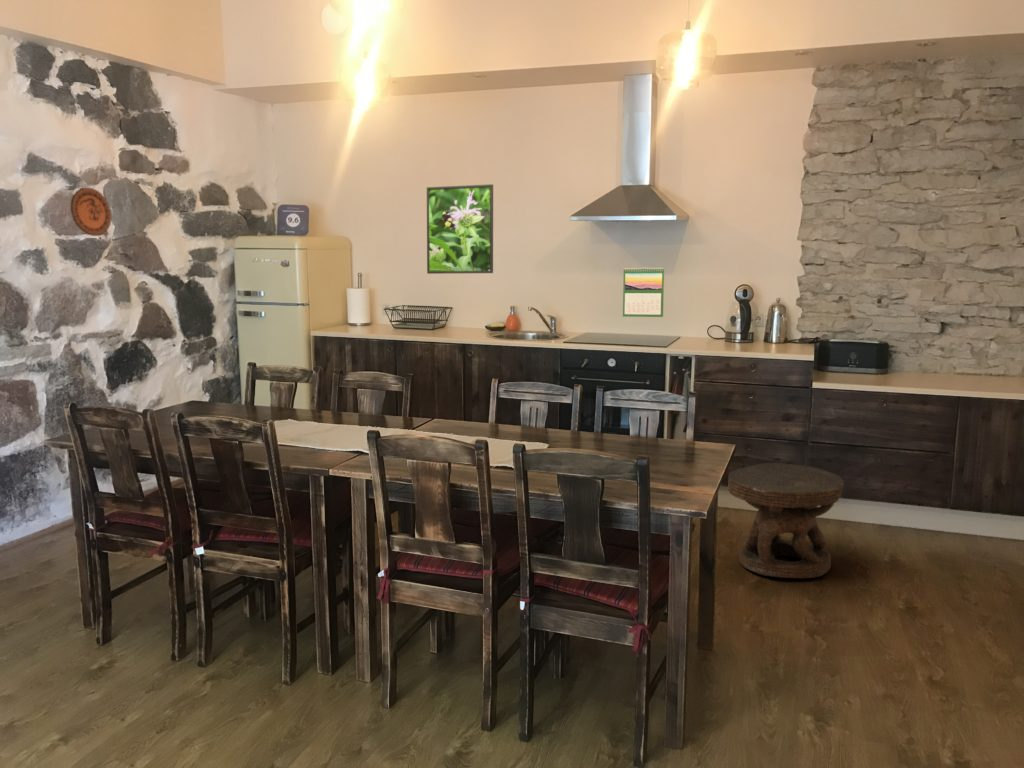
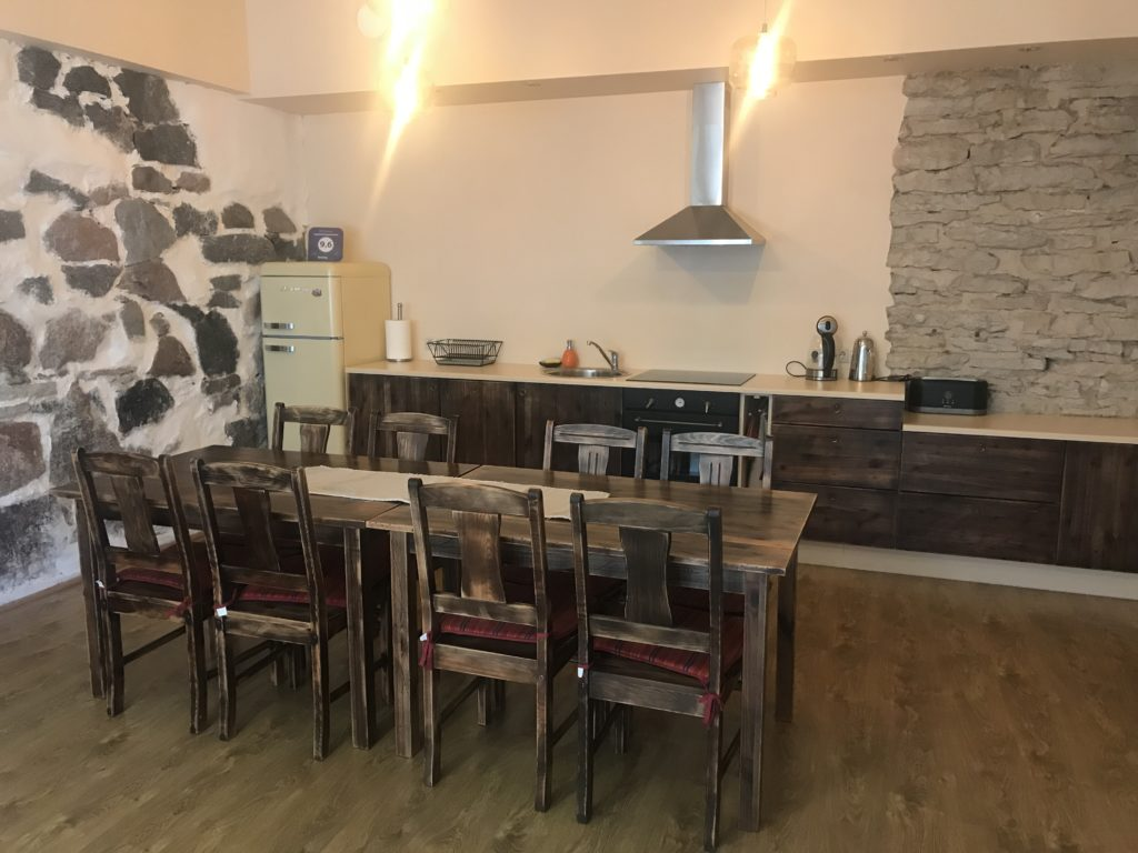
- calendar (643, 291)
- decorative plate (91, 211)
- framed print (459, 229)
- side table (786, 519)
